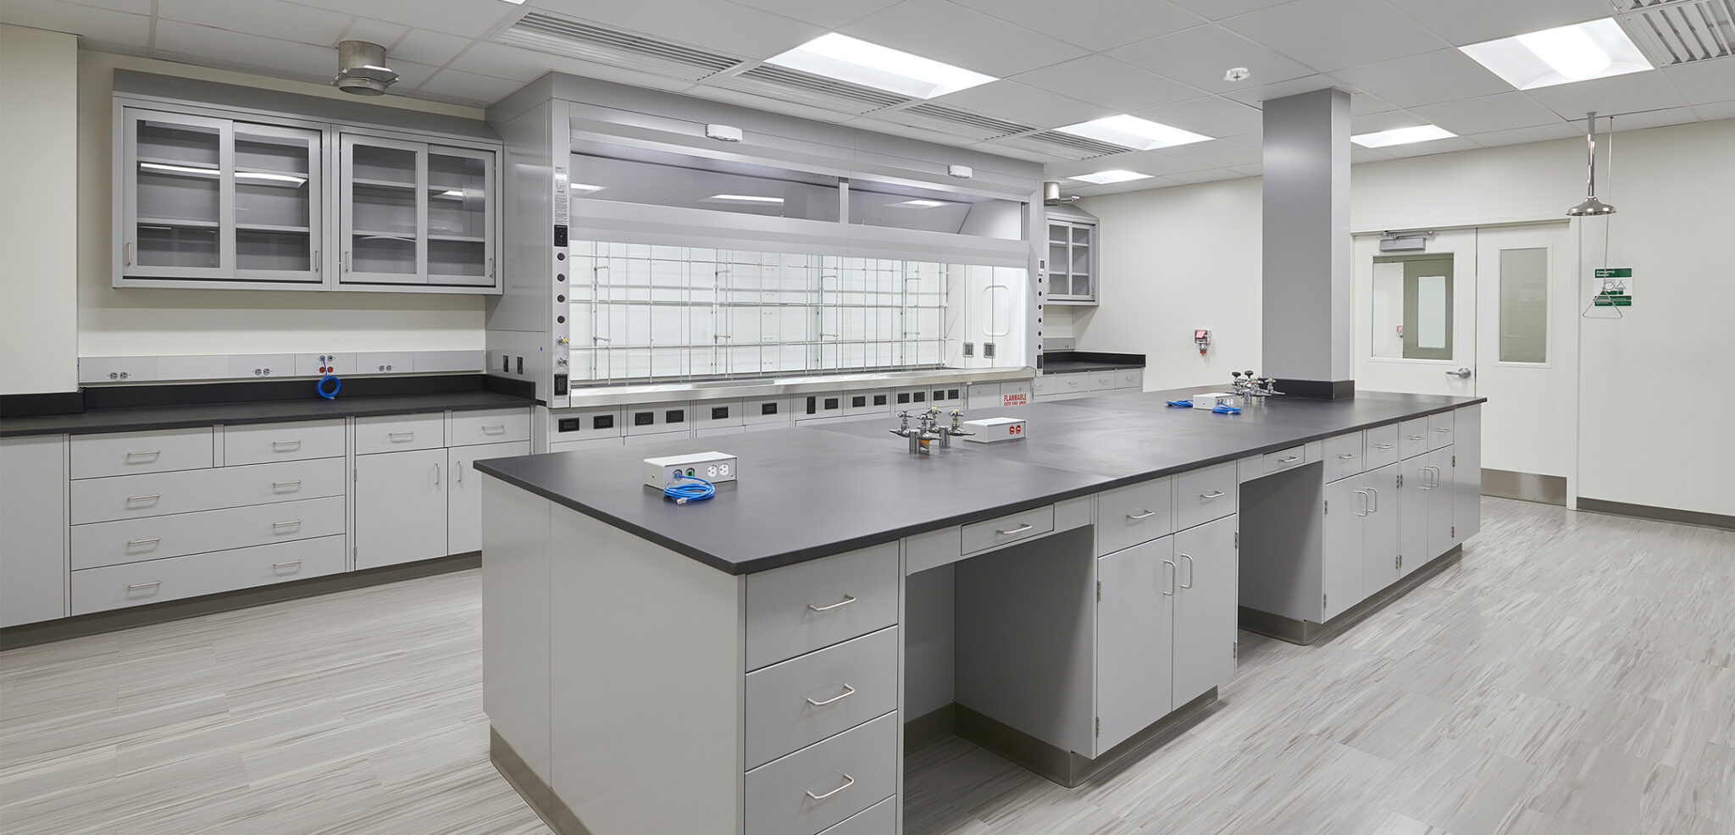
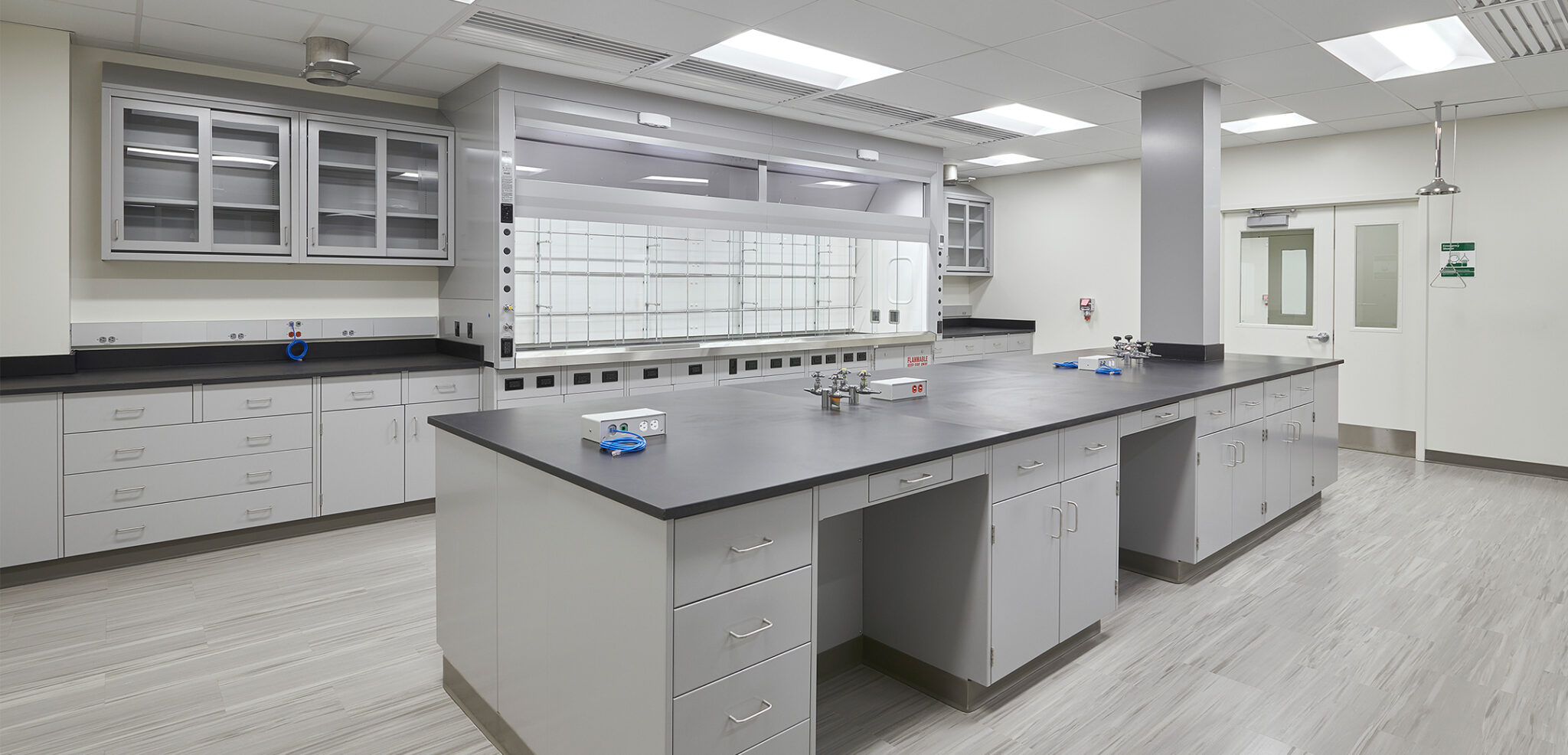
- smoke detector (1236, 74)
